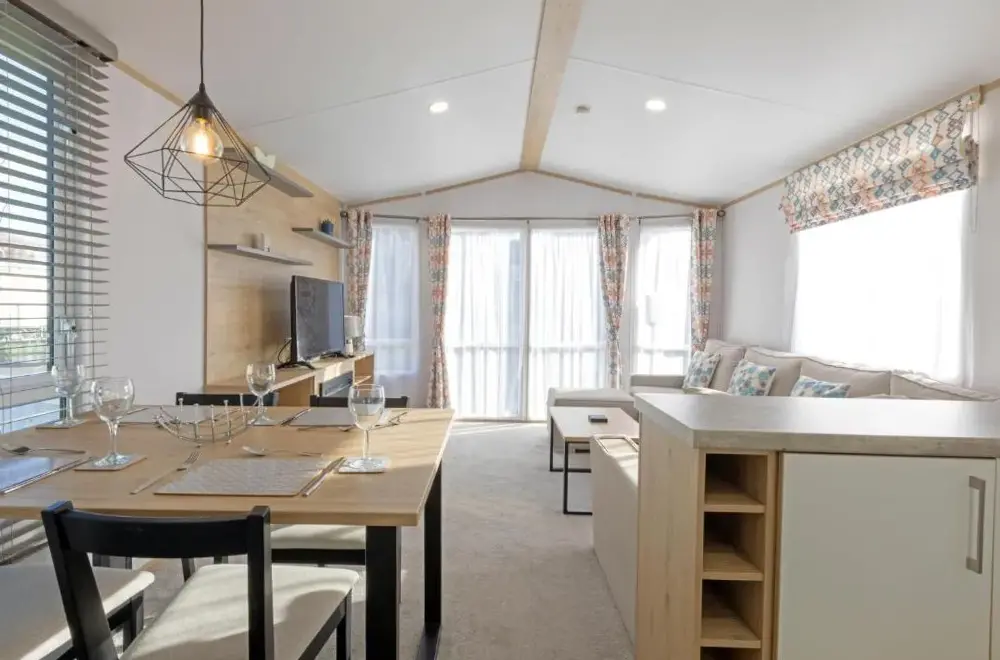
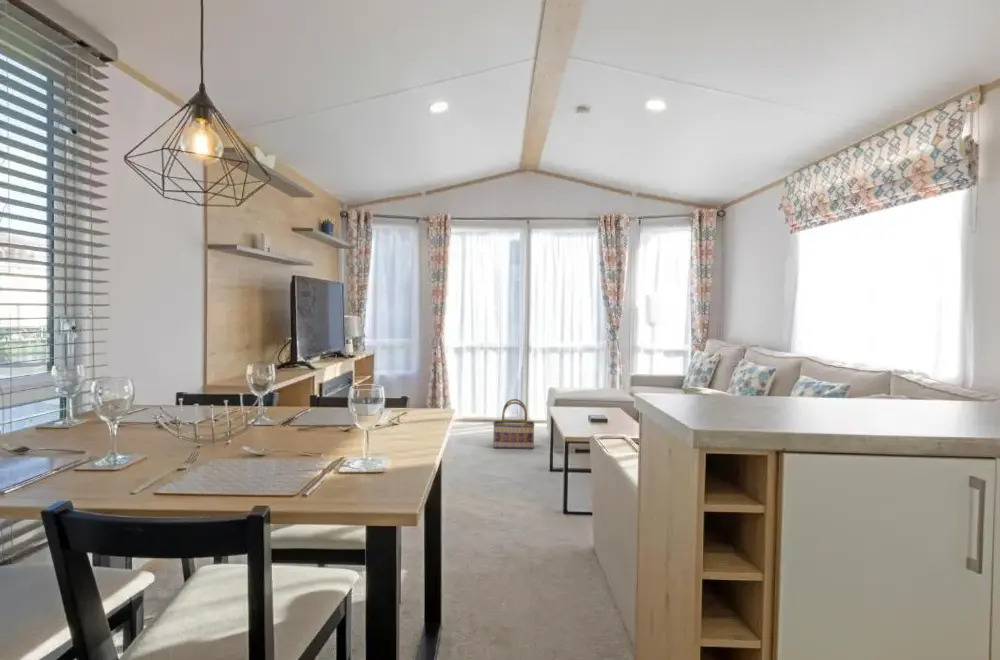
+ basket (513, 423)
